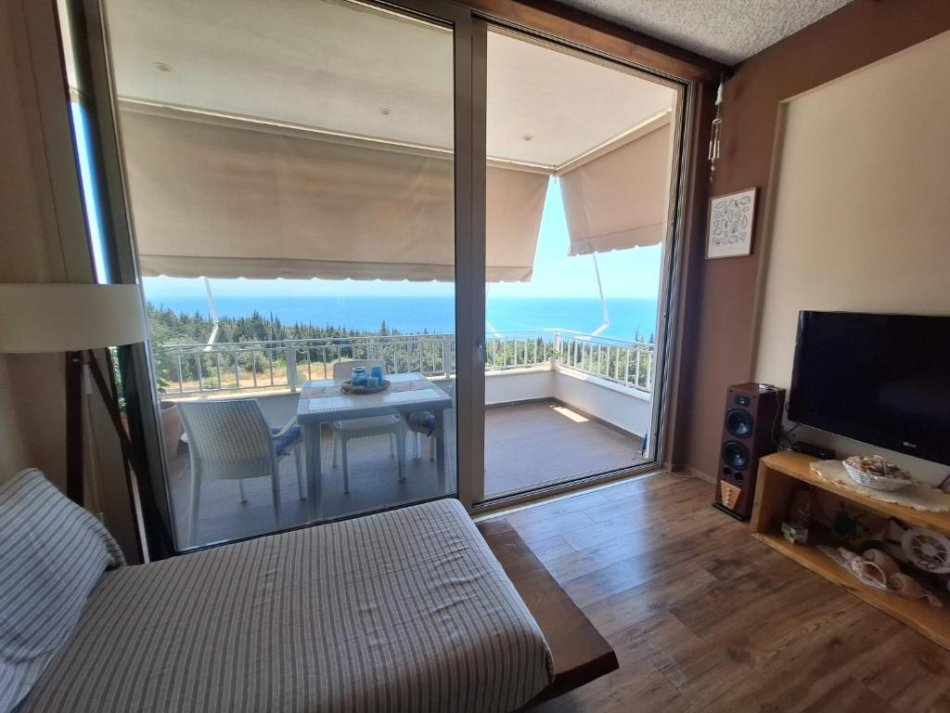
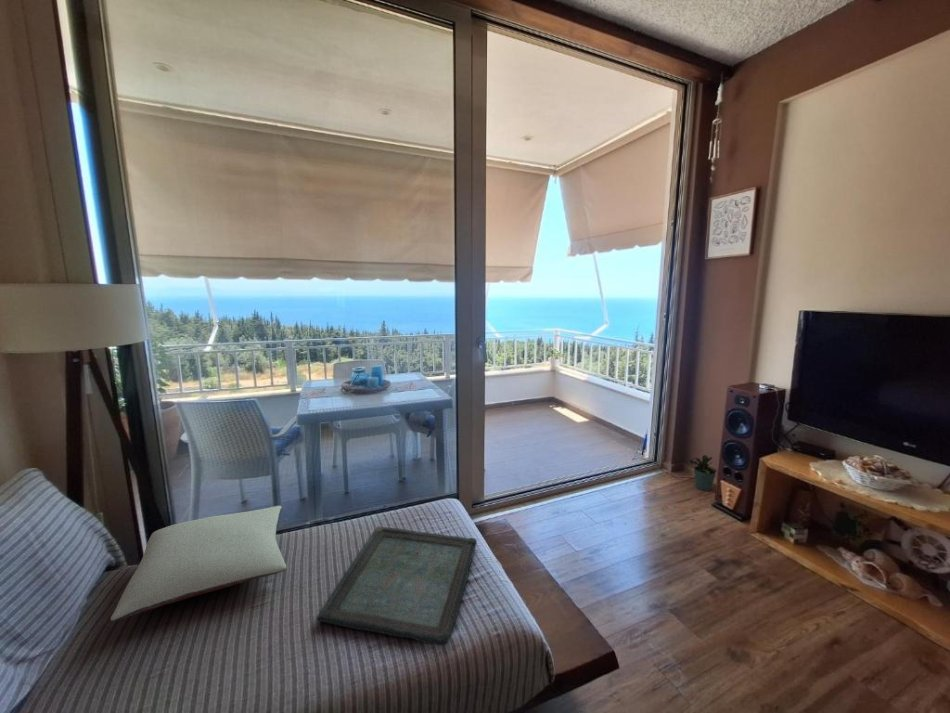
+ pillow (214, 550)
+ potted plant (701, 470)
+ serving tray (405, 574)
